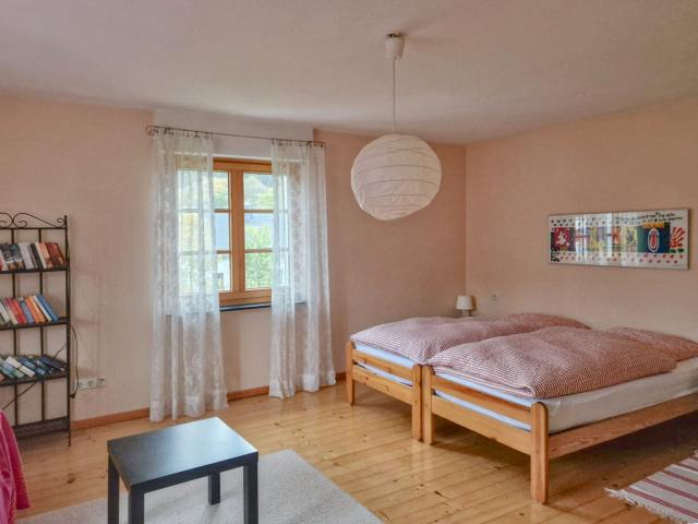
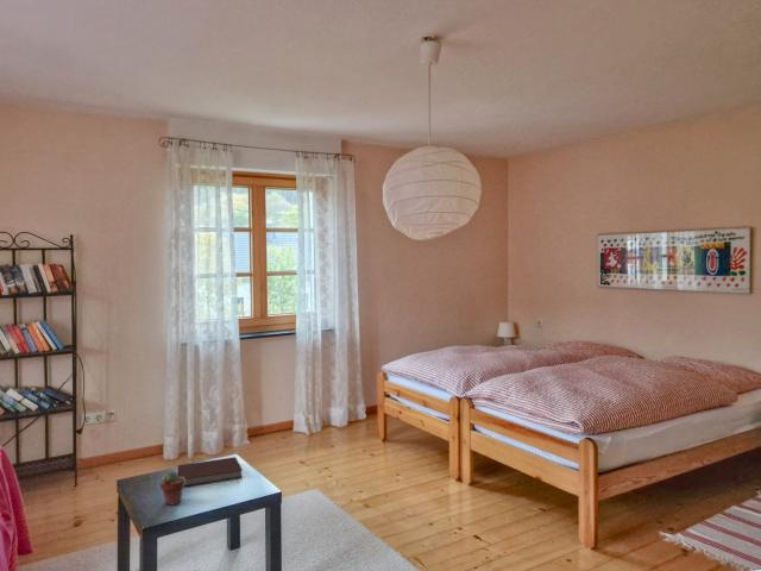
+ potted succulent (172, 487)
+ notebook (209, 471)
